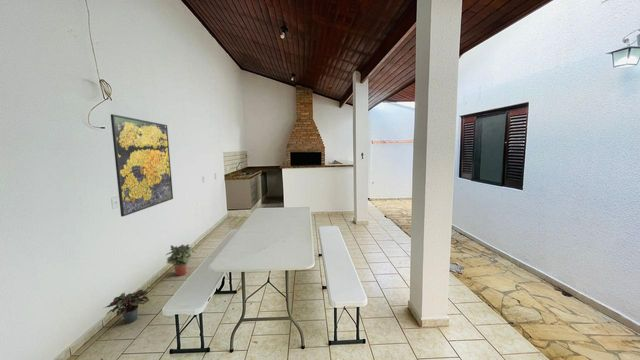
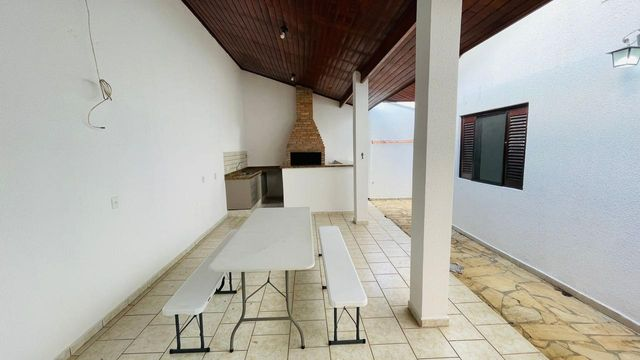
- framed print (147, 164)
- potted plant (180, 259)
- potted plant (128, 307)
